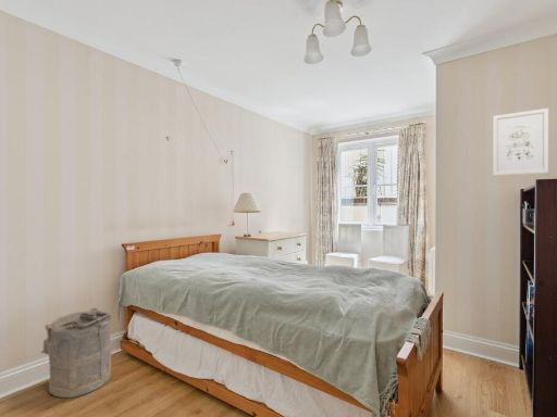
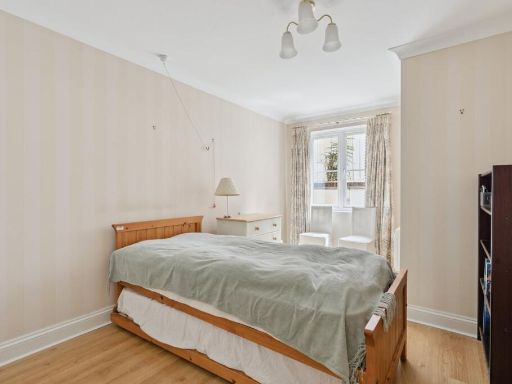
- laundry hamper (77, 348)
- wall art (519, 143)
